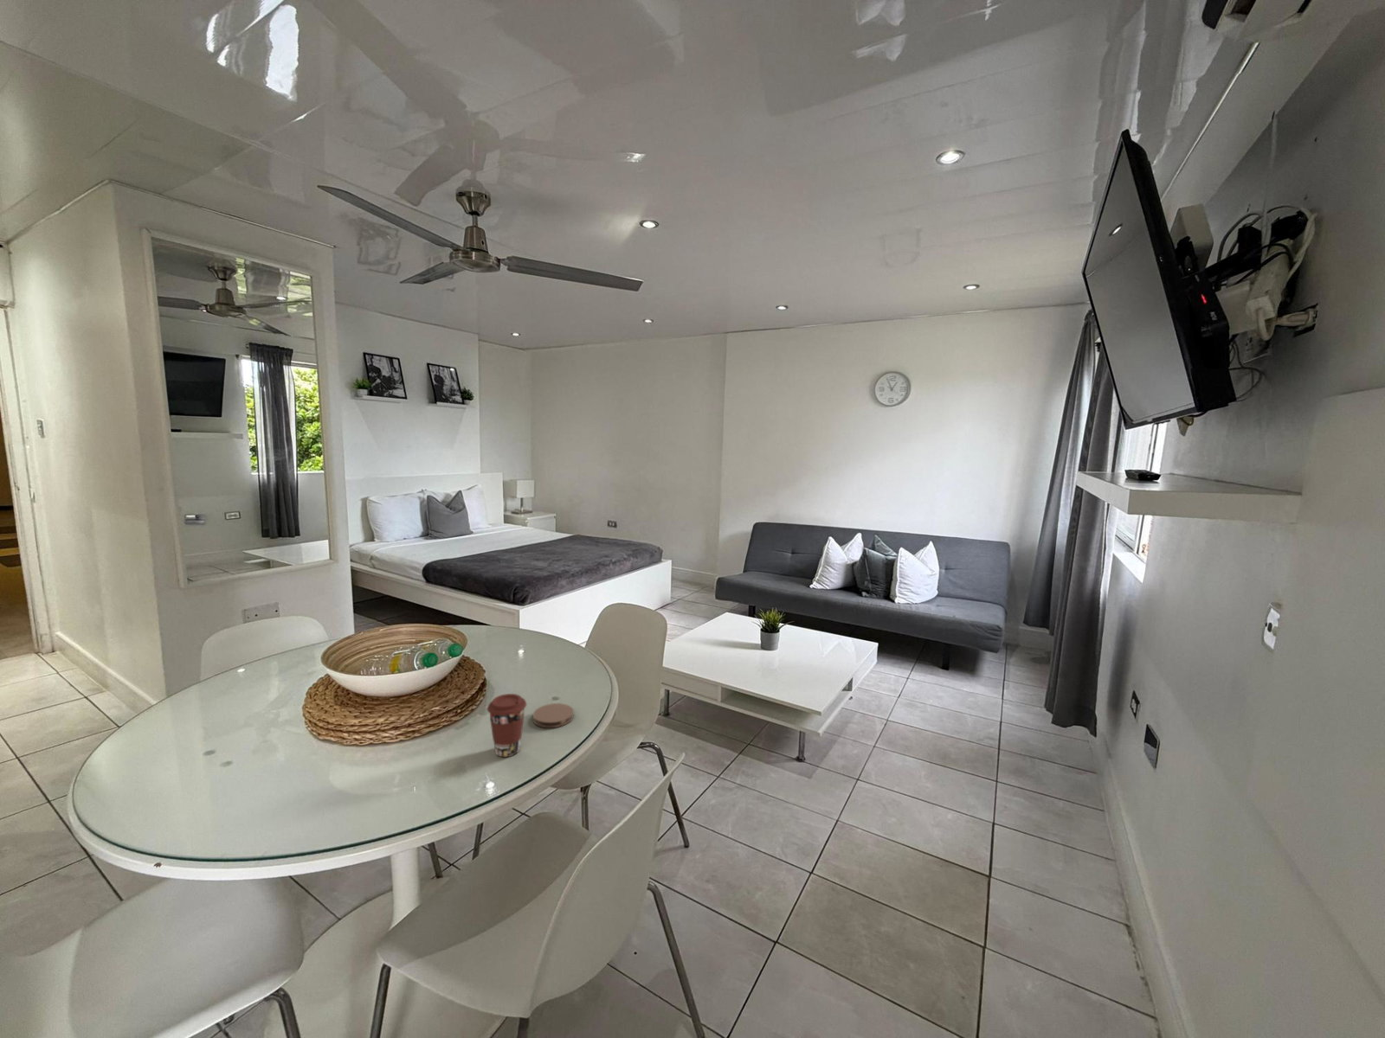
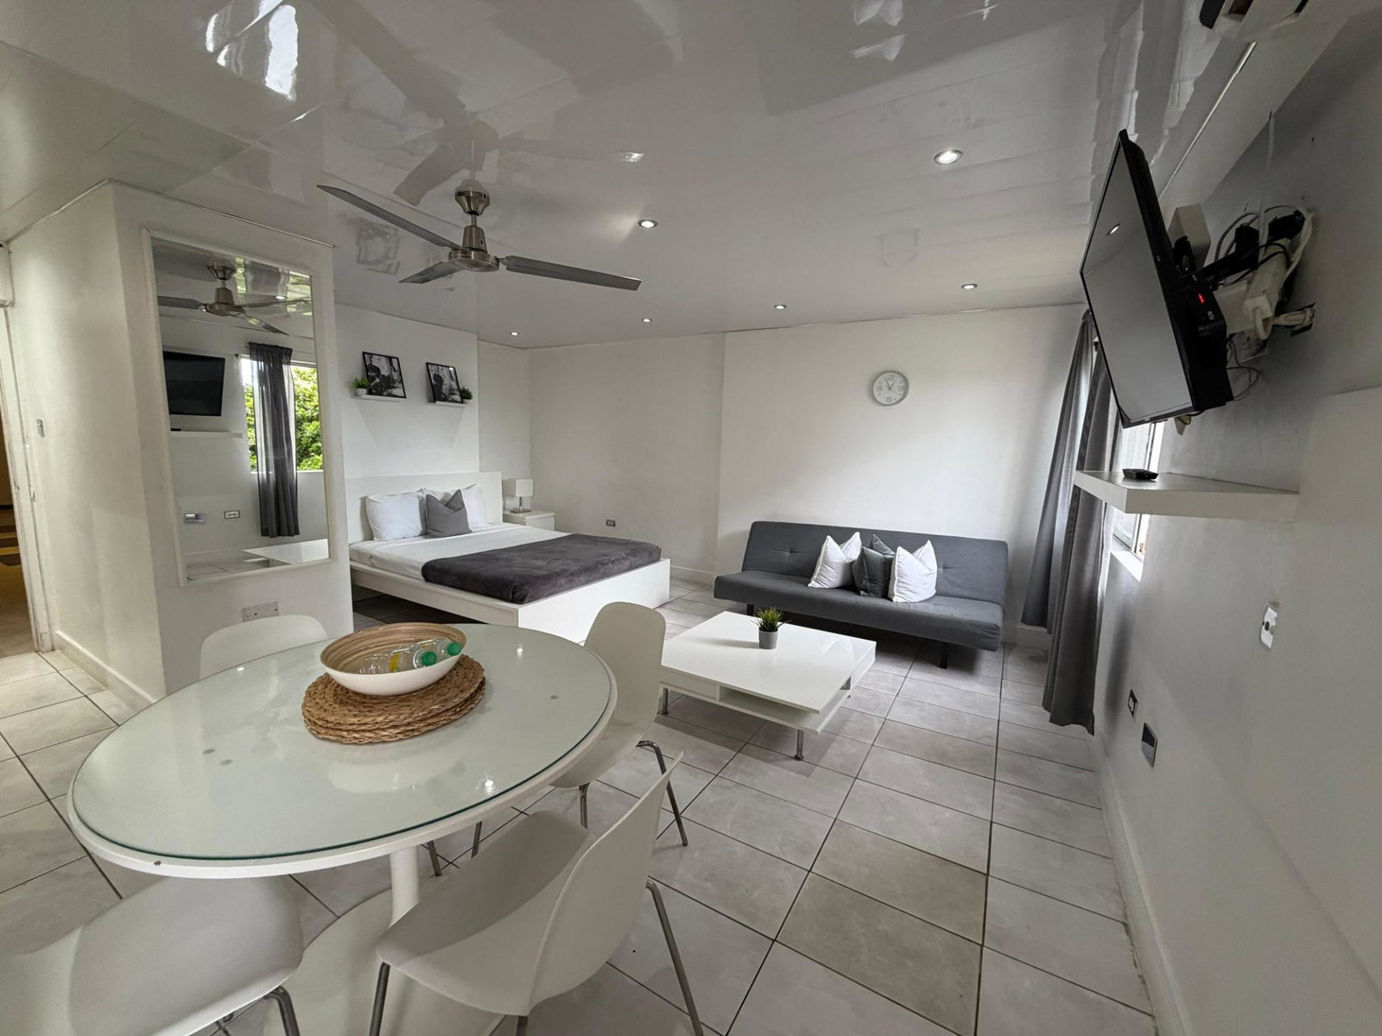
- coffee cup (507, 725)
- coaster (553, 714)
